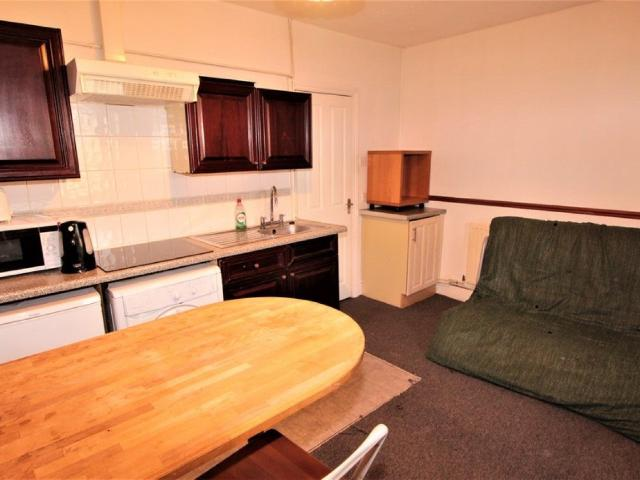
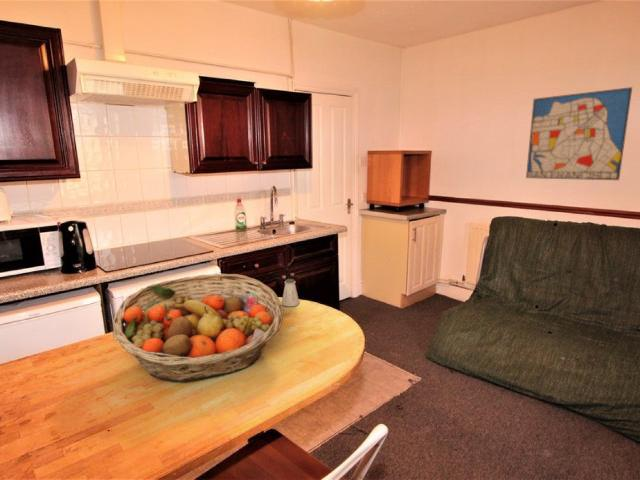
+ wall art (573, 137)
+ saltshaker (290, 291)
+ fruit basket (203, 323)
